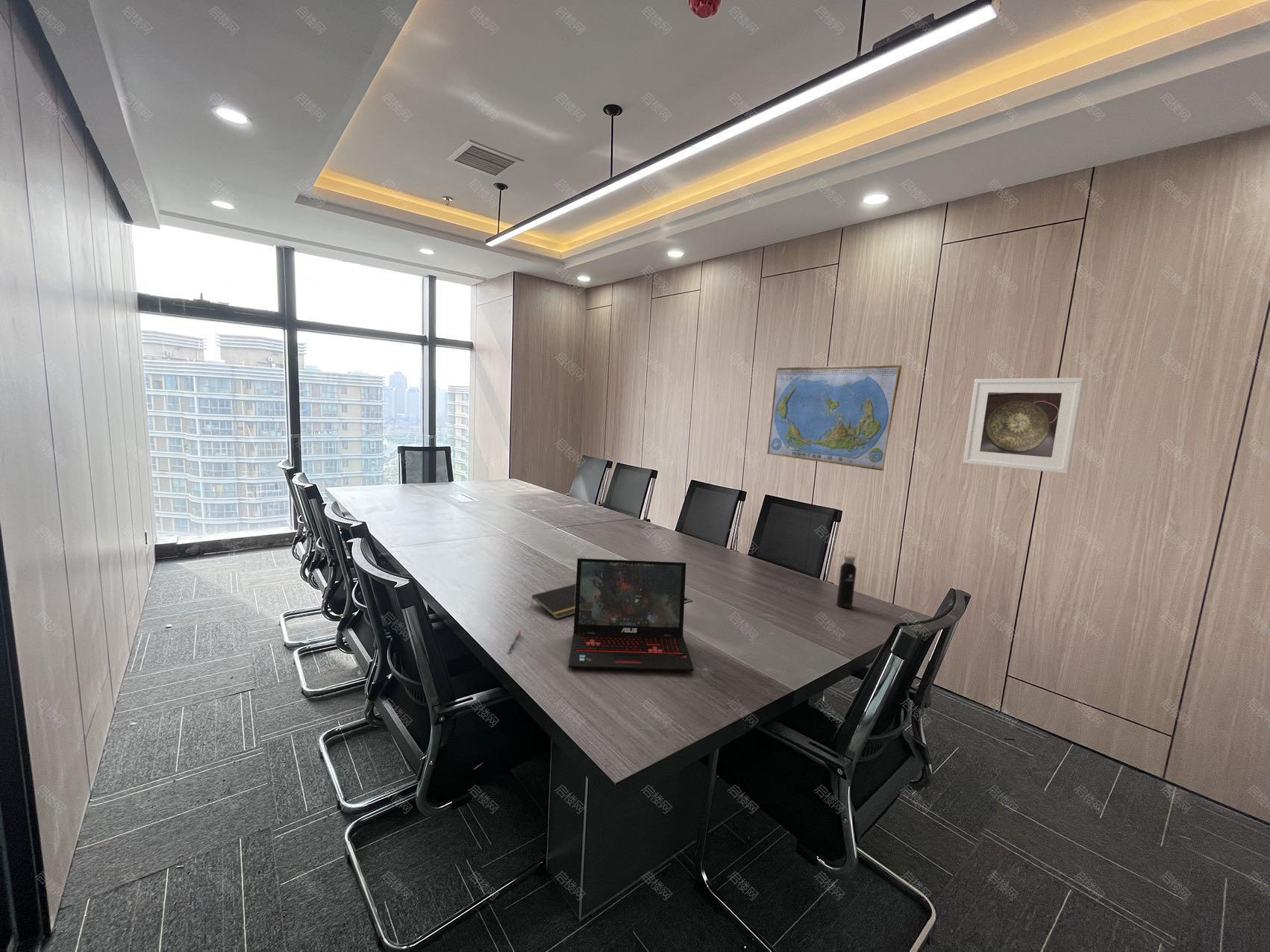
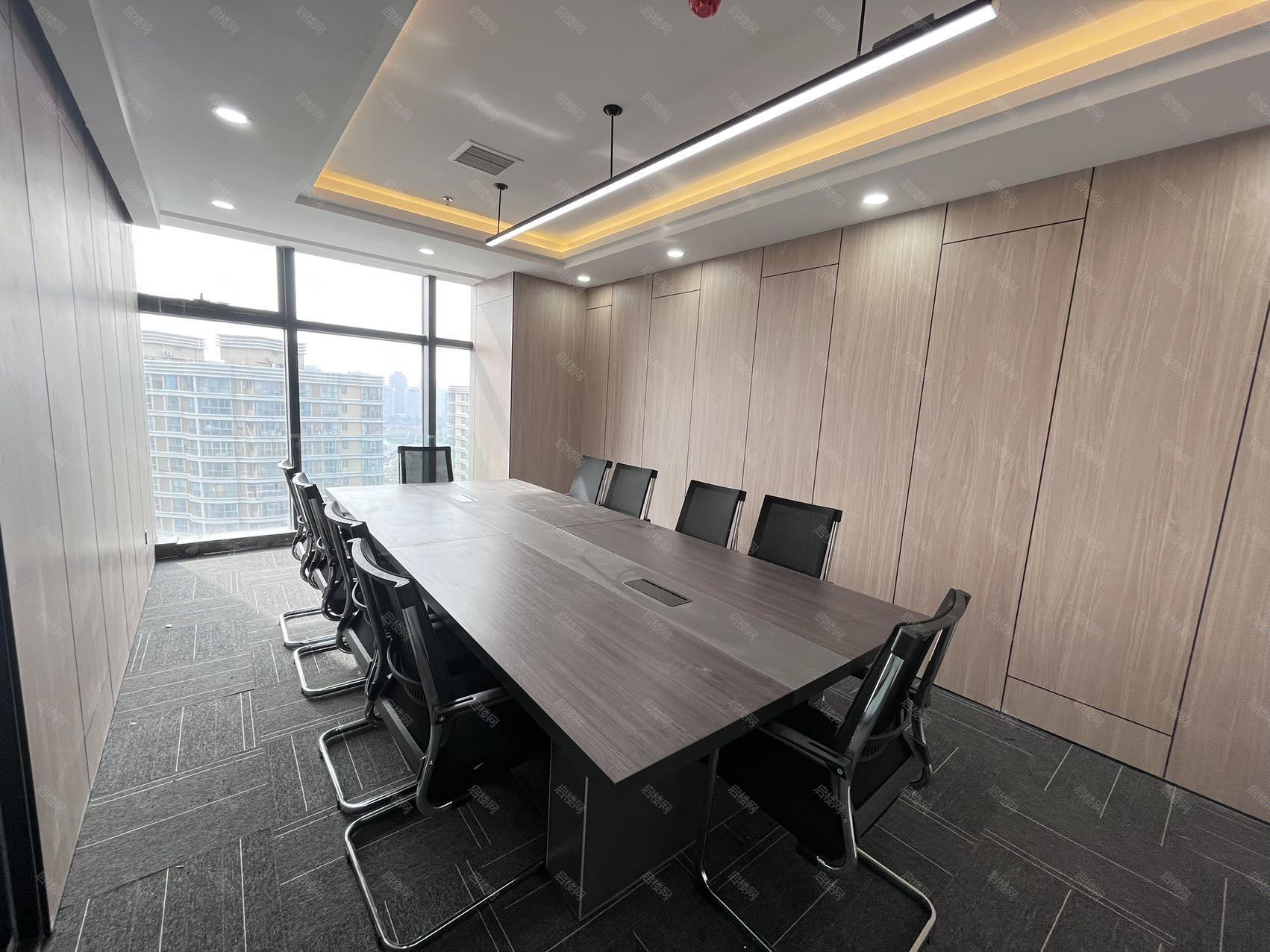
- laptop (631, 612)
- notepad (568, 600)
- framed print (1019, 423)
- world map (826, 414)
- pen (514, 641)
- water bottle (847, 578)
